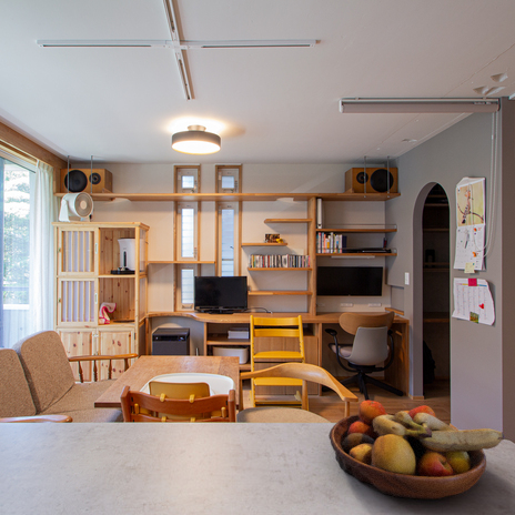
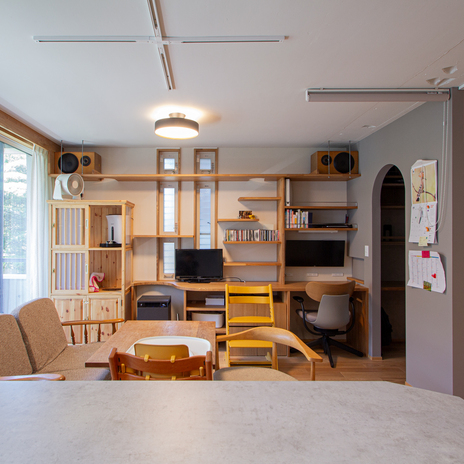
- fruit bowl (404, 433)
